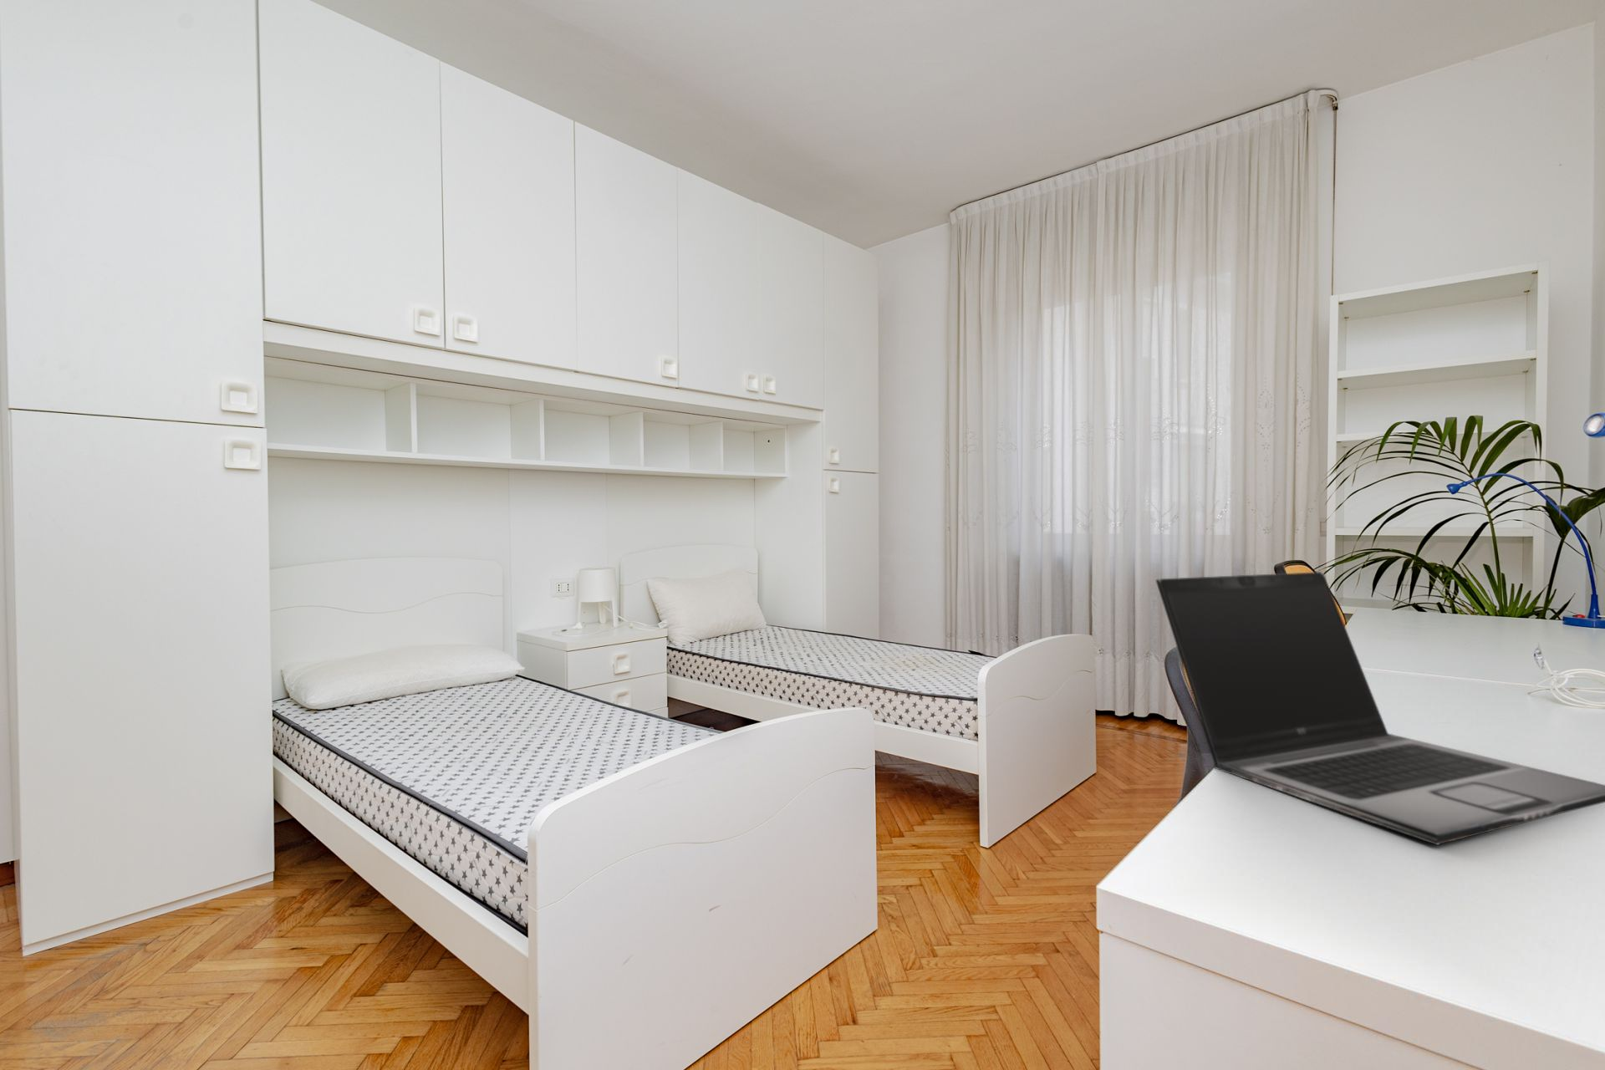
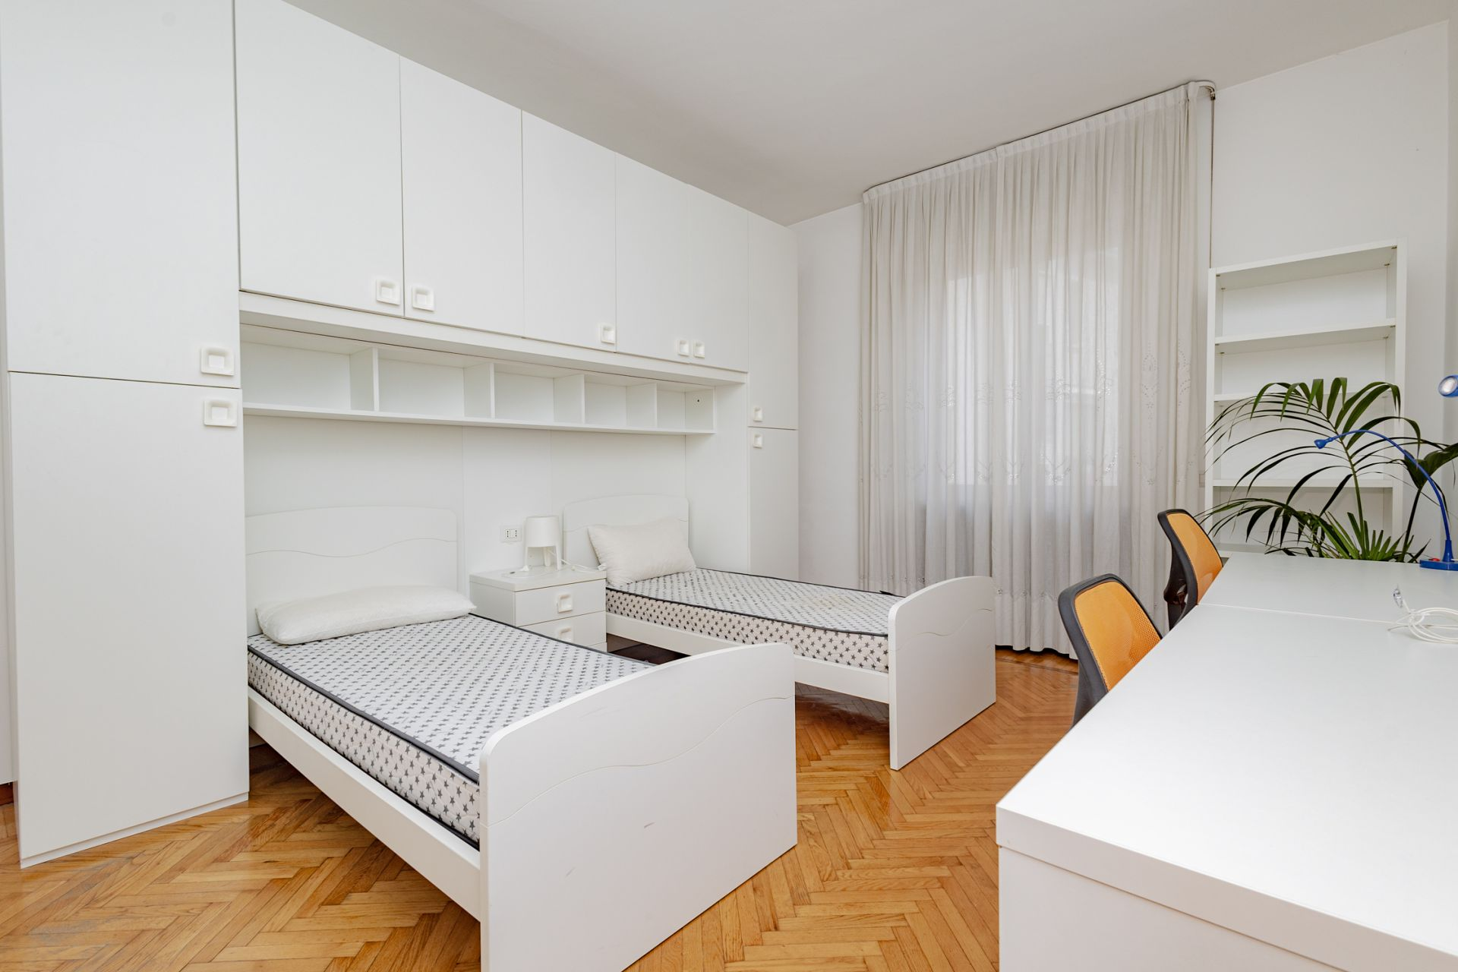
- laptop (1365, 677)
